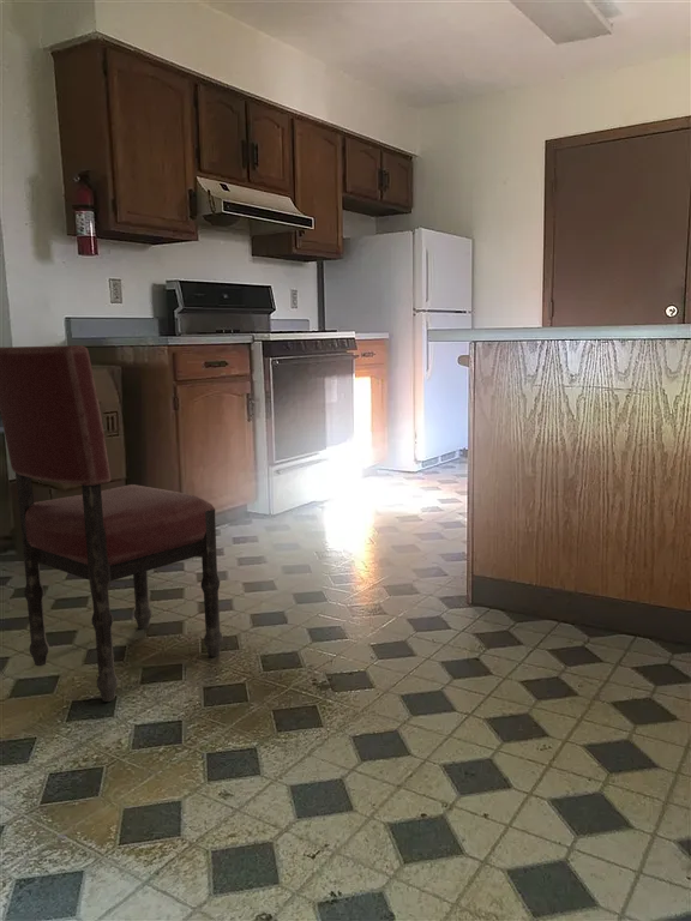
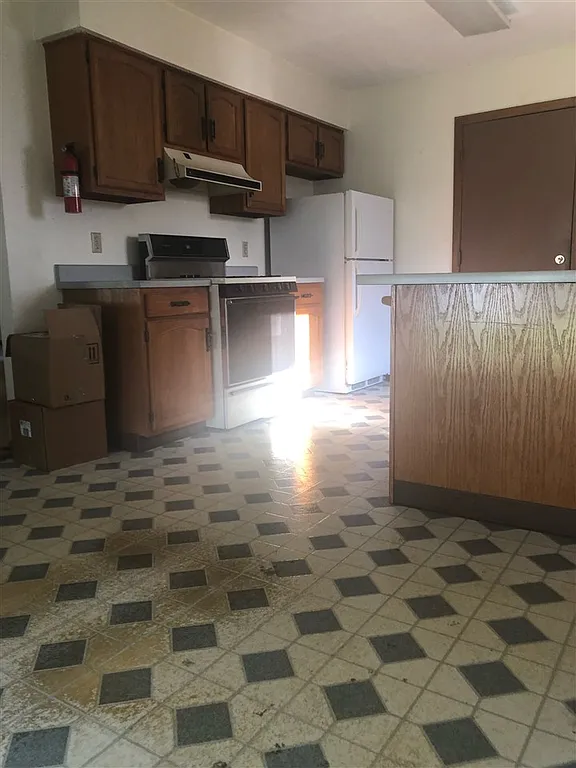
- dining chair (110, 508)
